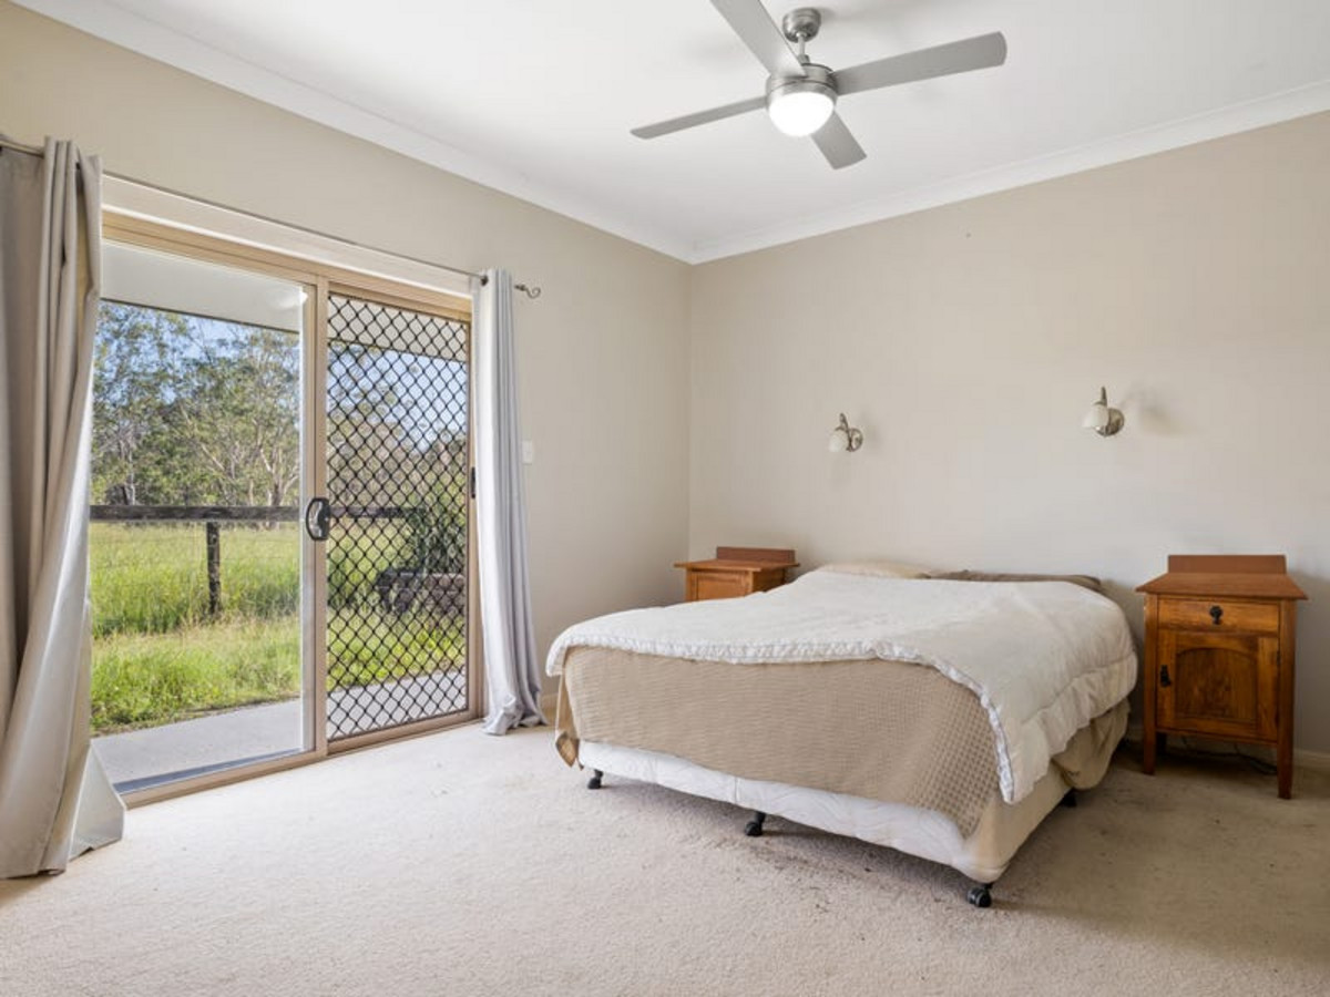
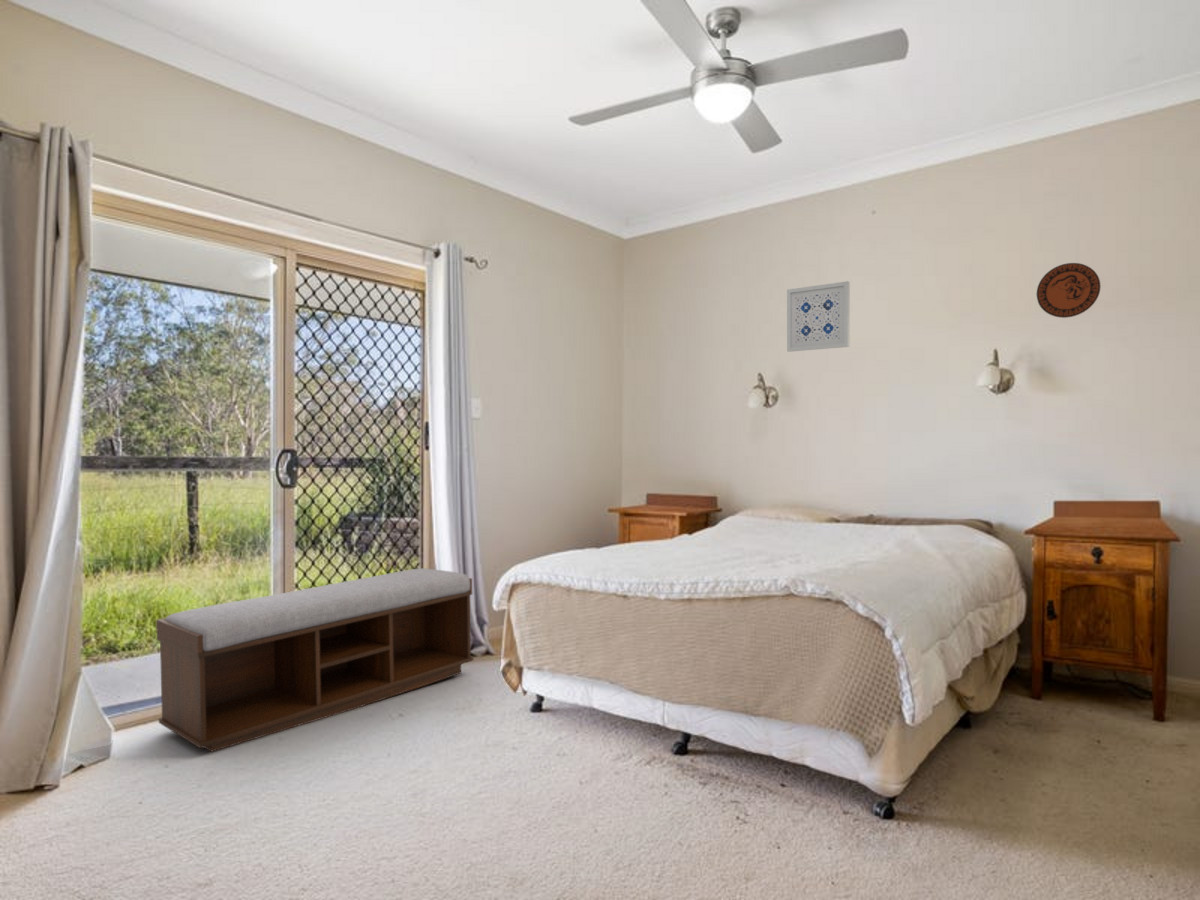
+ decorative plate (1067, 290)
+ bench (334, 645)
+ wall art (817, 317)
